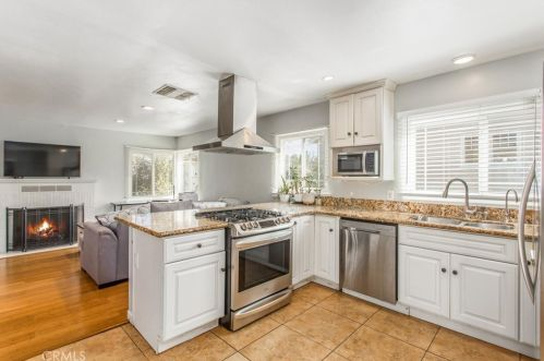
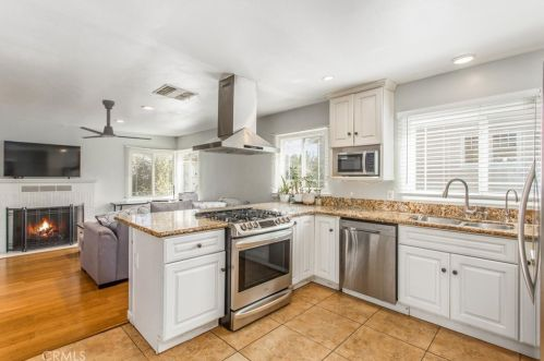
+ ceiling fan (109, 119)
